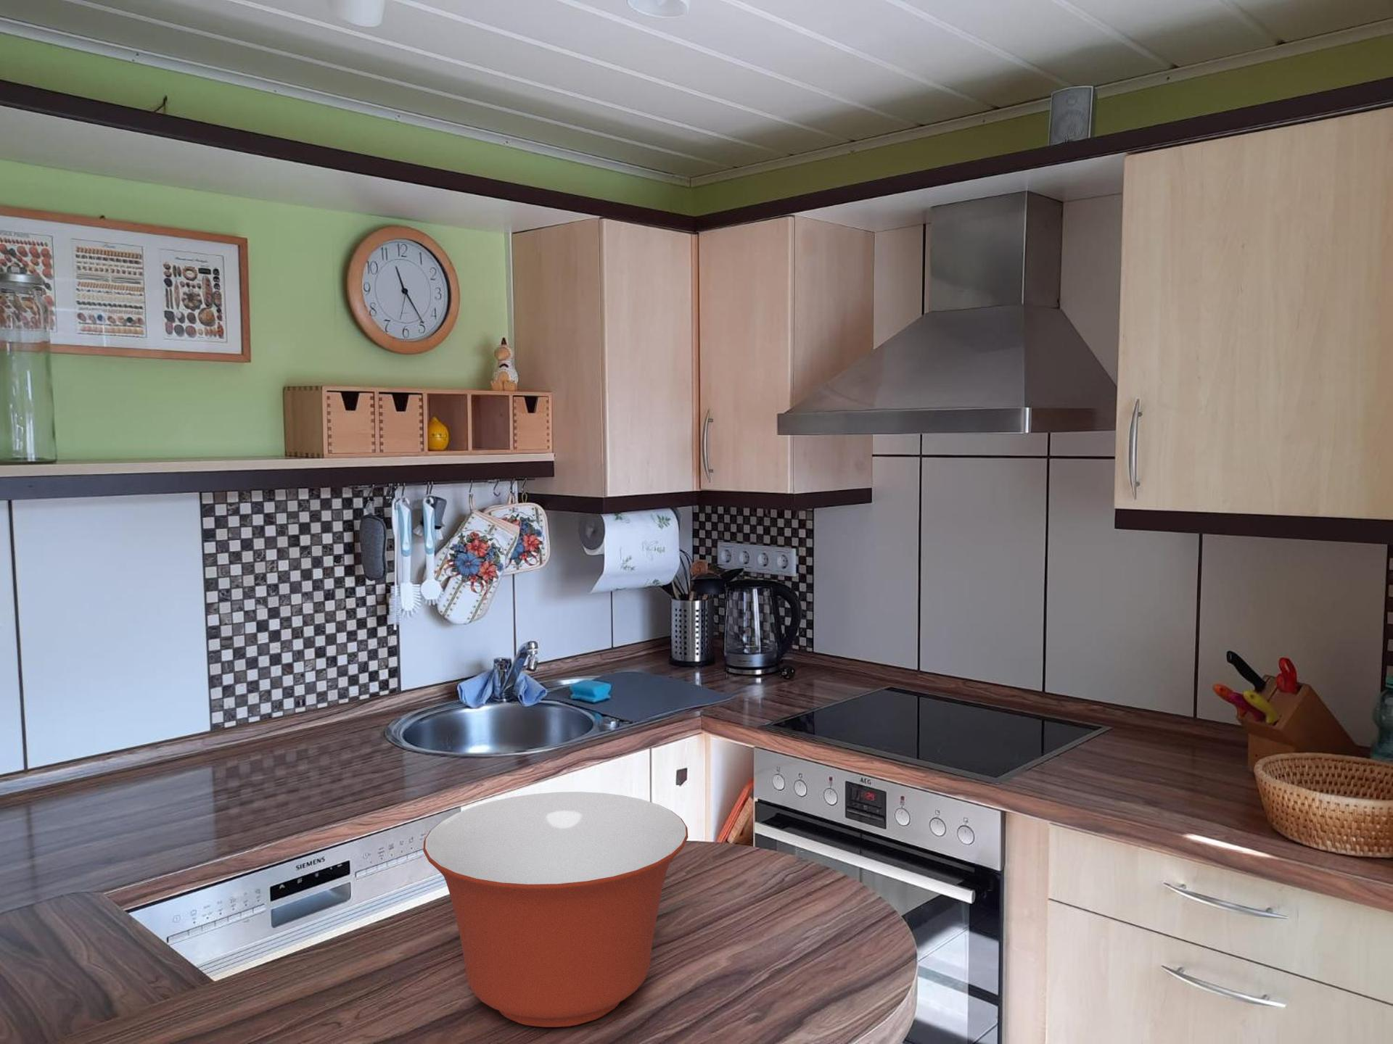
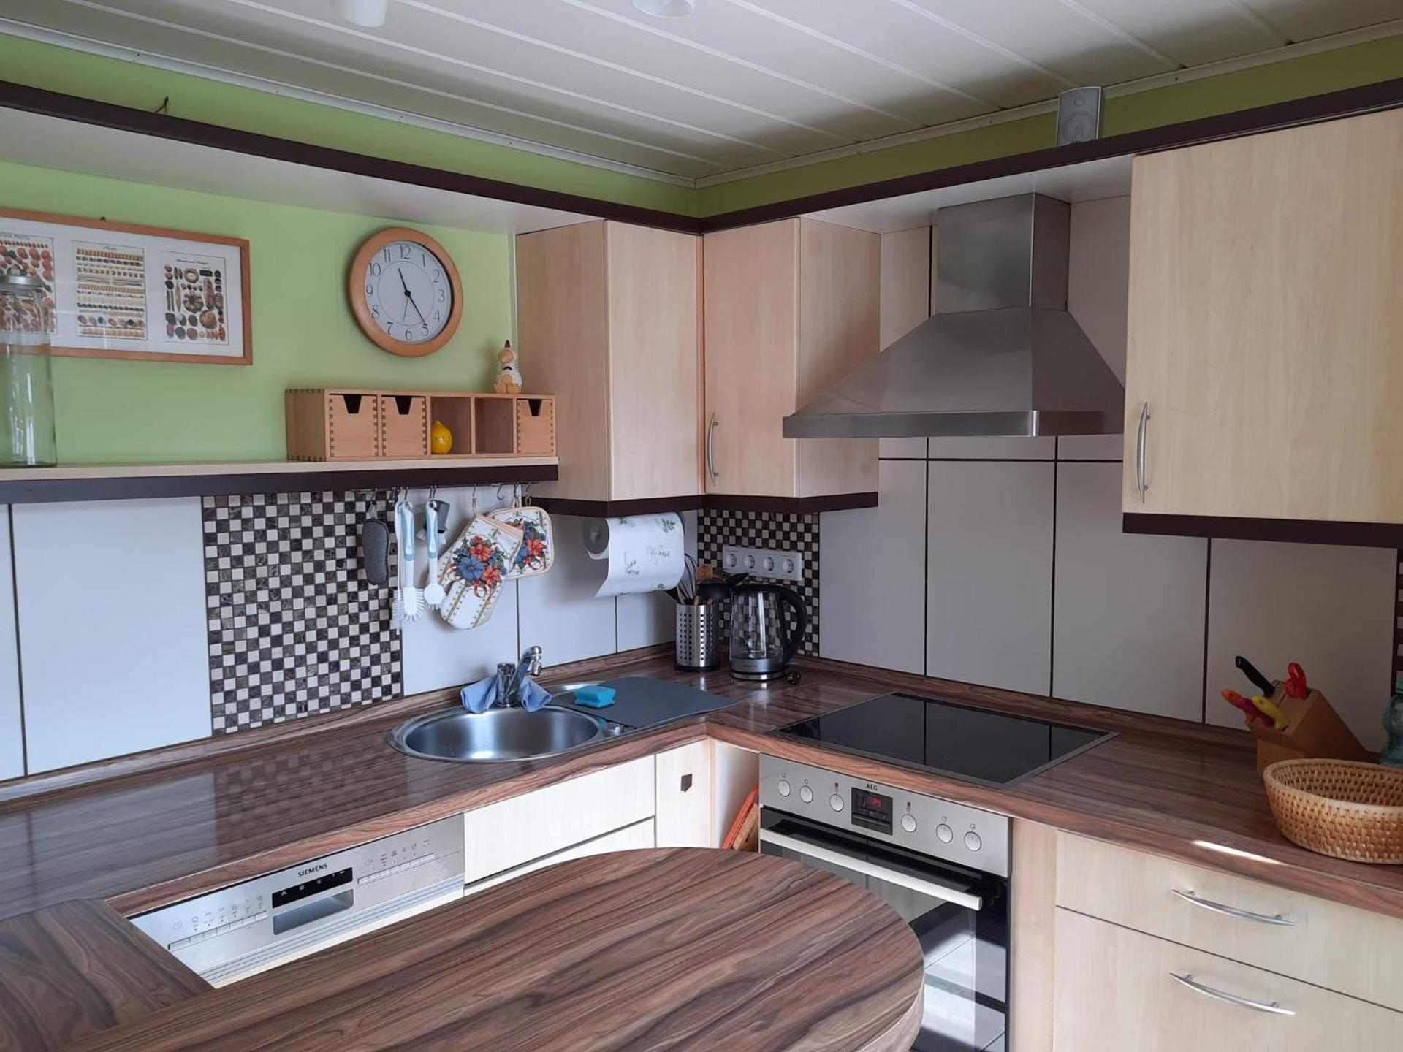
- mixing bowl (558, 912)
